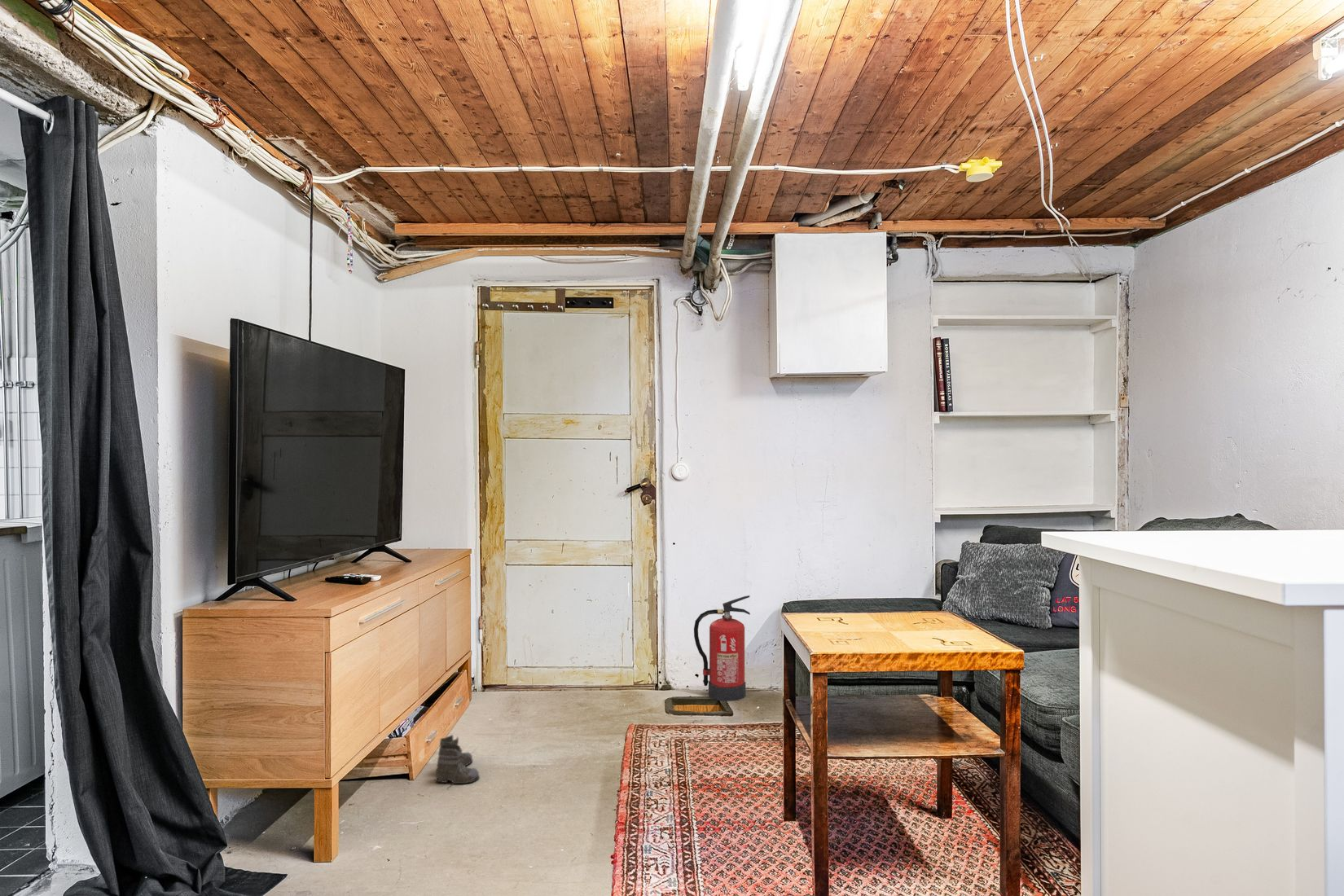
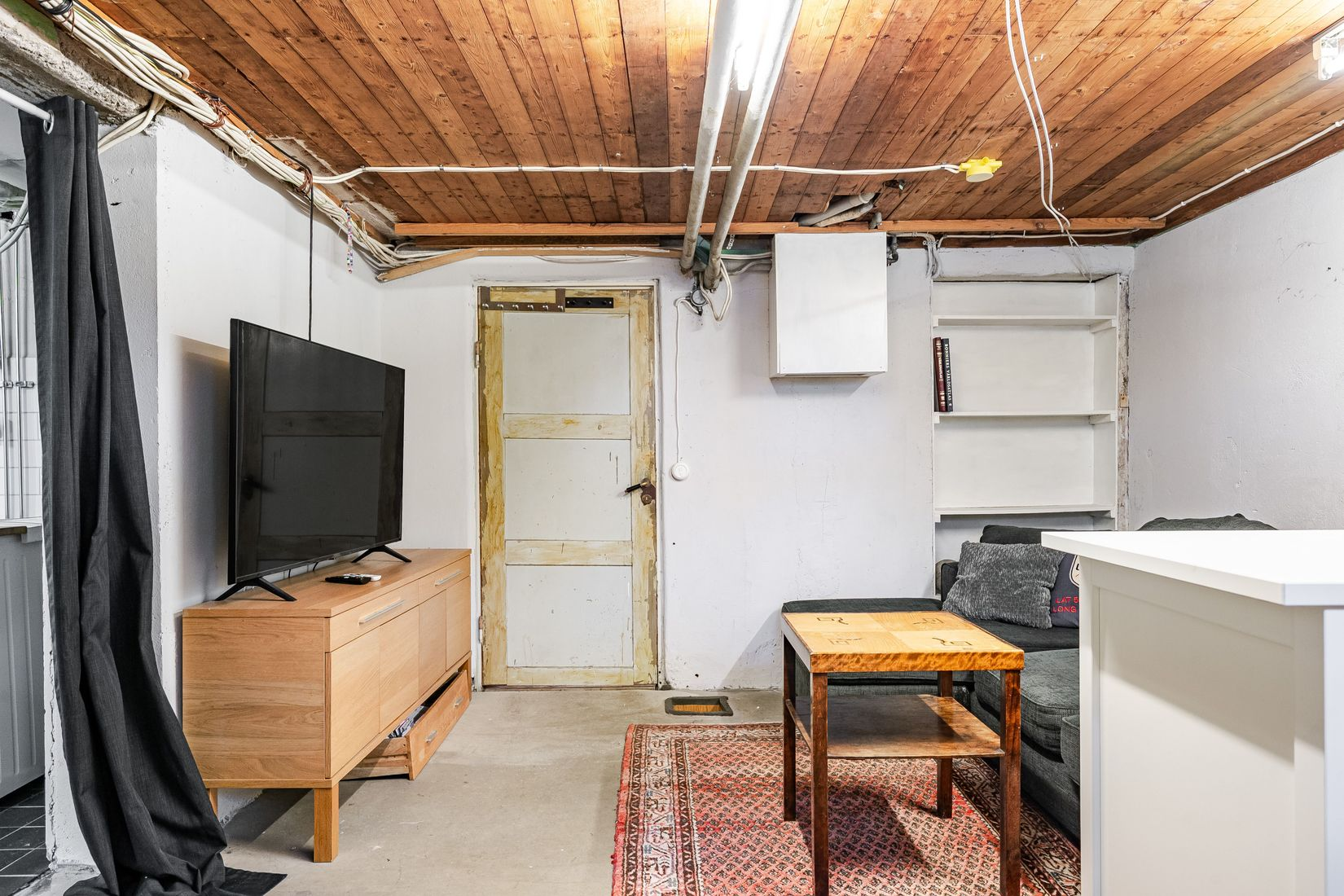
- fire extinguisher (722, 645)
- boots (457, 758)
